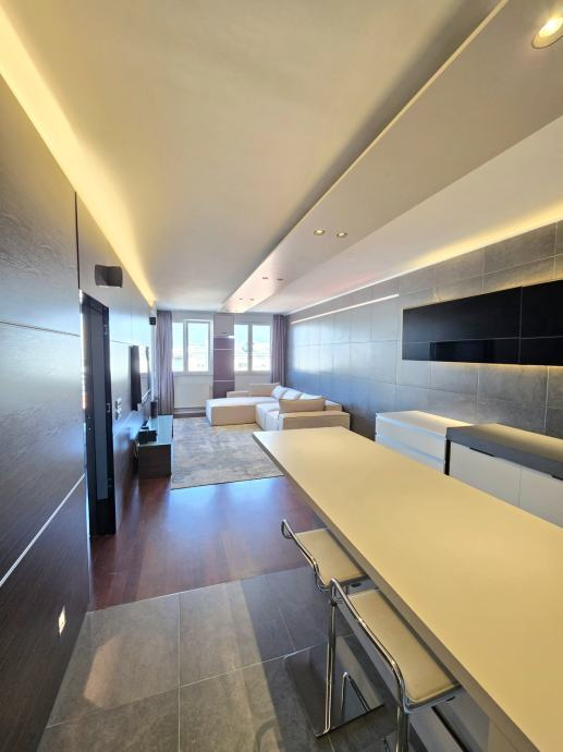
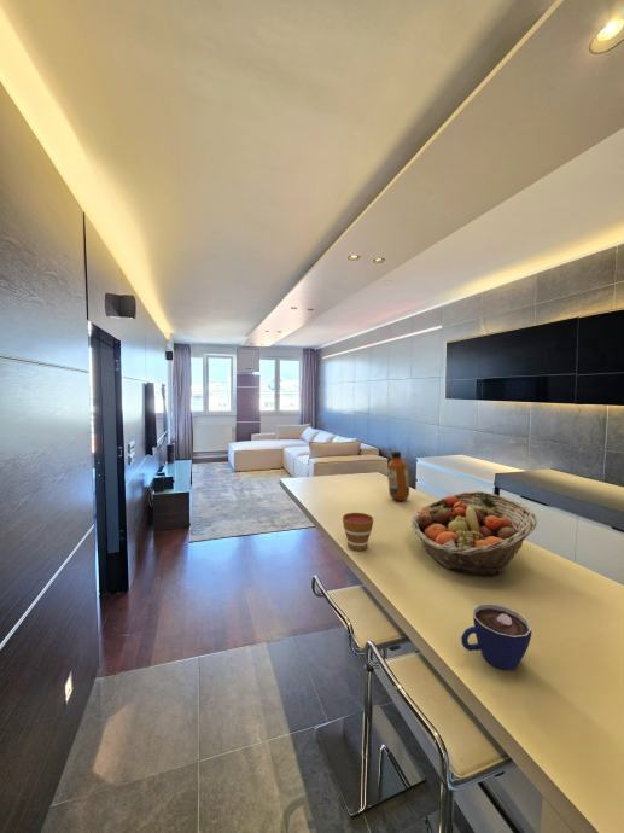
+ fruit basket (468, 528)
+ cup (358, 531)
+ cup (492, 639)
+ bottle (398, 476)
